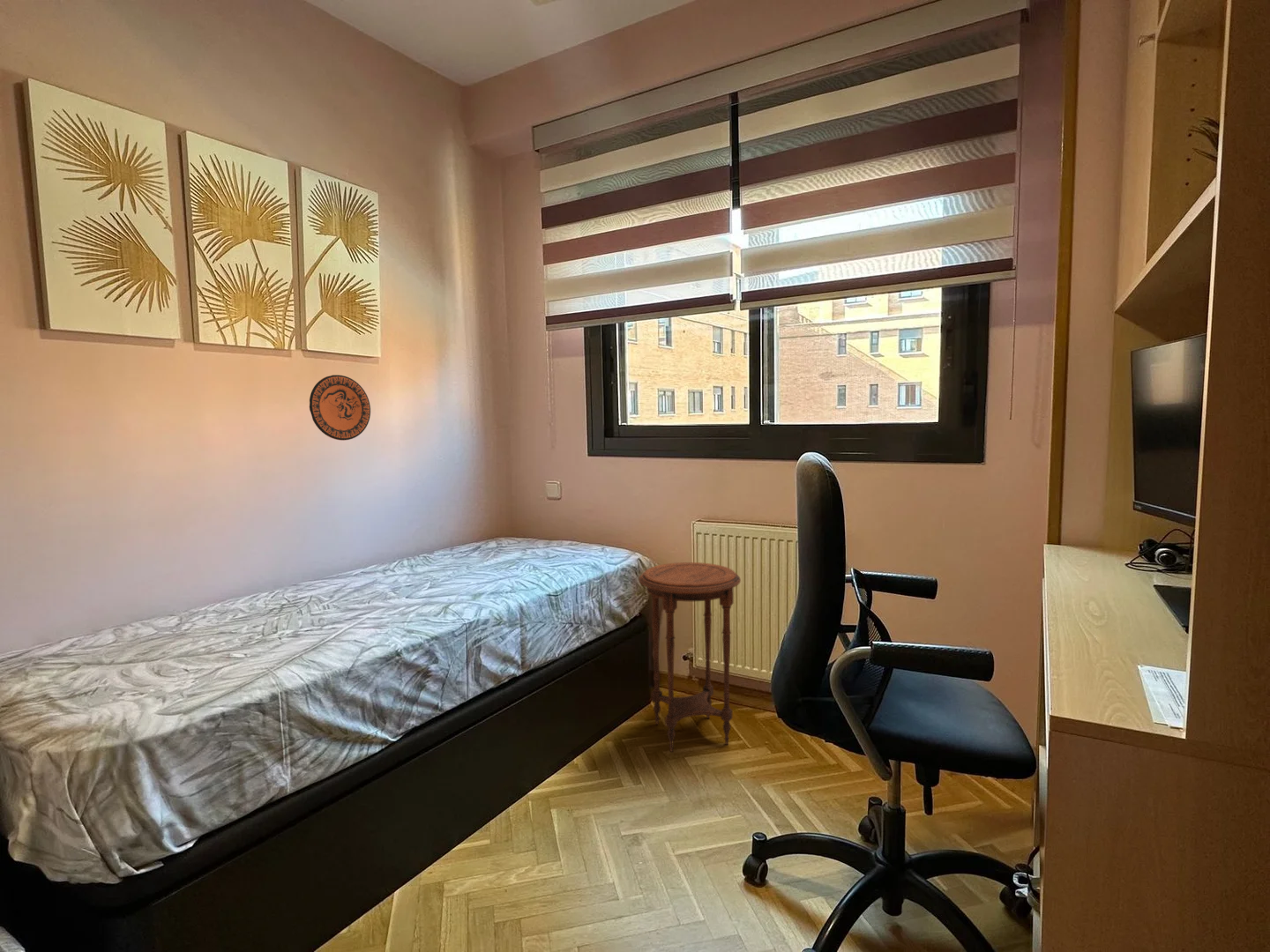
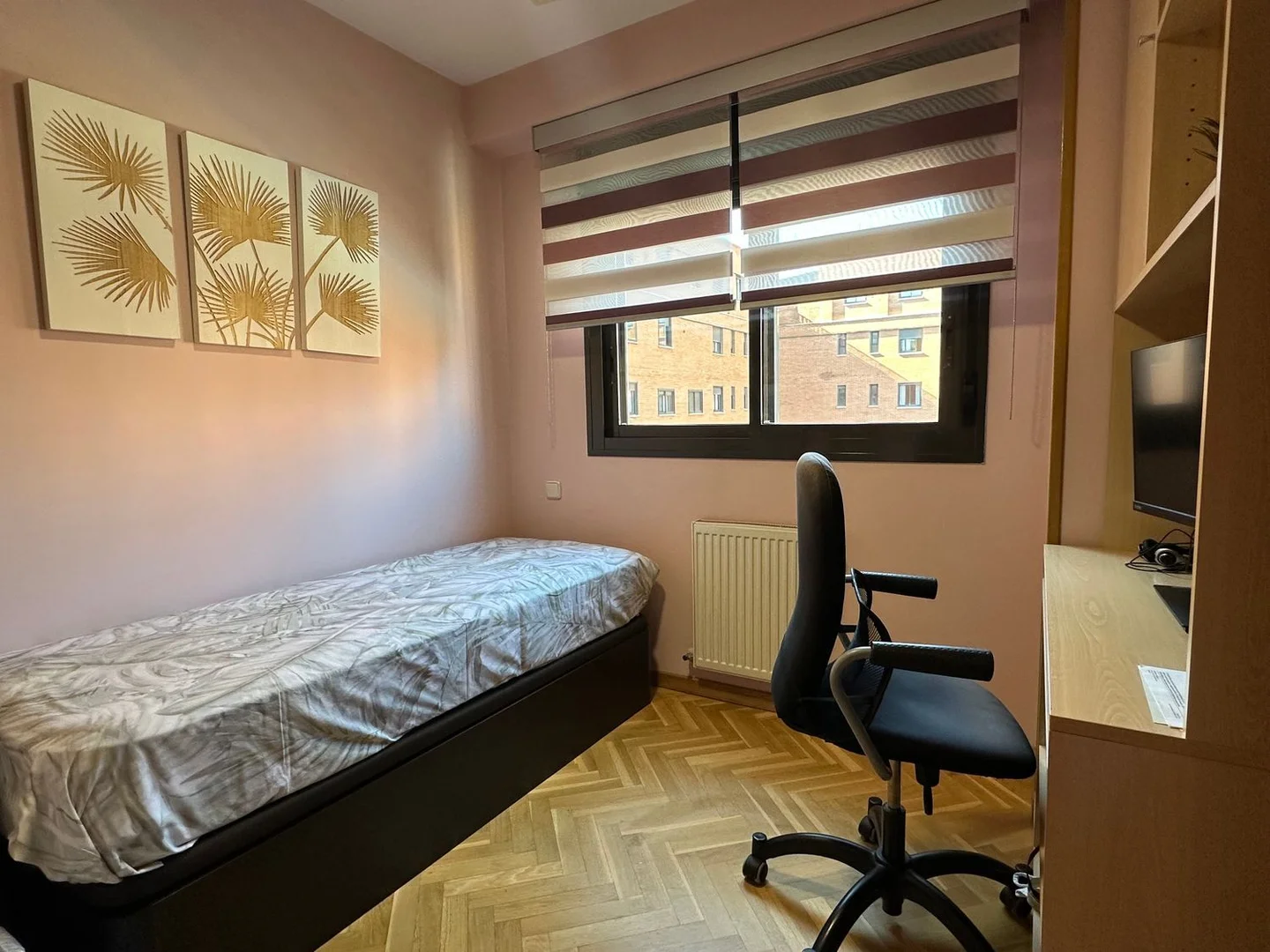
- decorative plate (340, 407)
- side table (706, 653)
